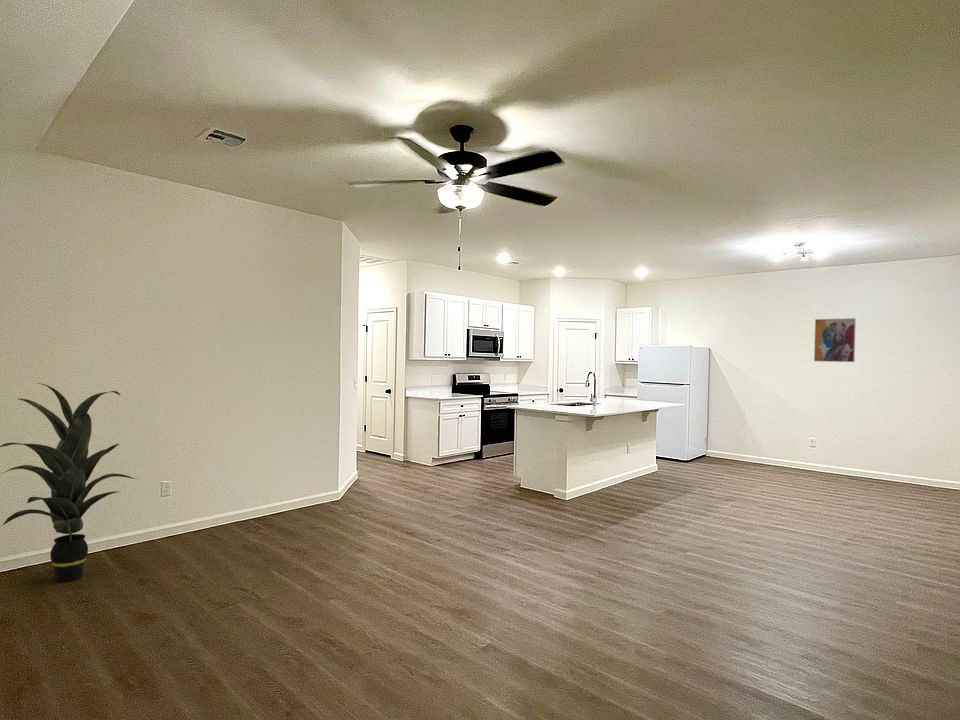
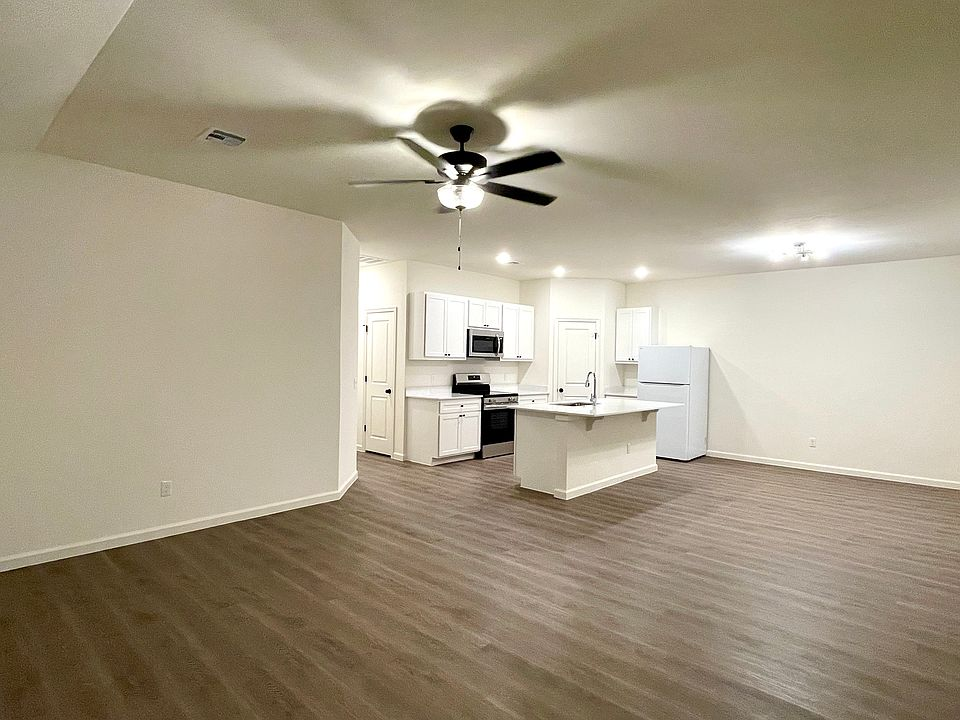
- wall art (834, 340)
- indoor plant (61, 480)
